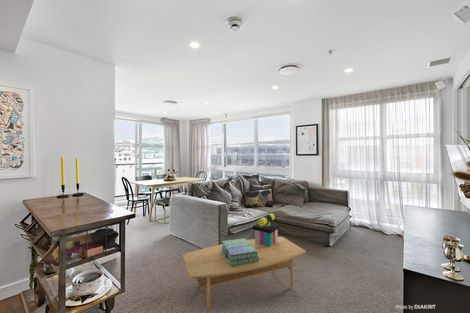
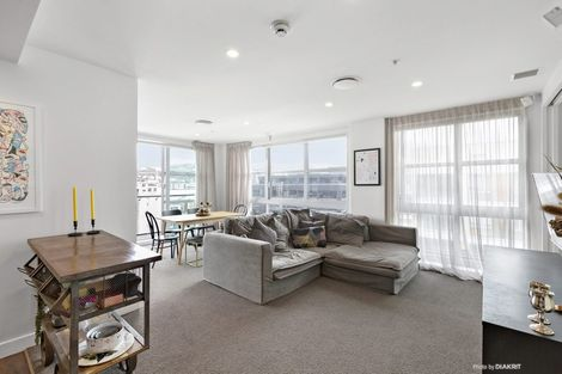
- stack of books (238, 250)
- decorative box (266, 228)
- coffee table (245, 269)
